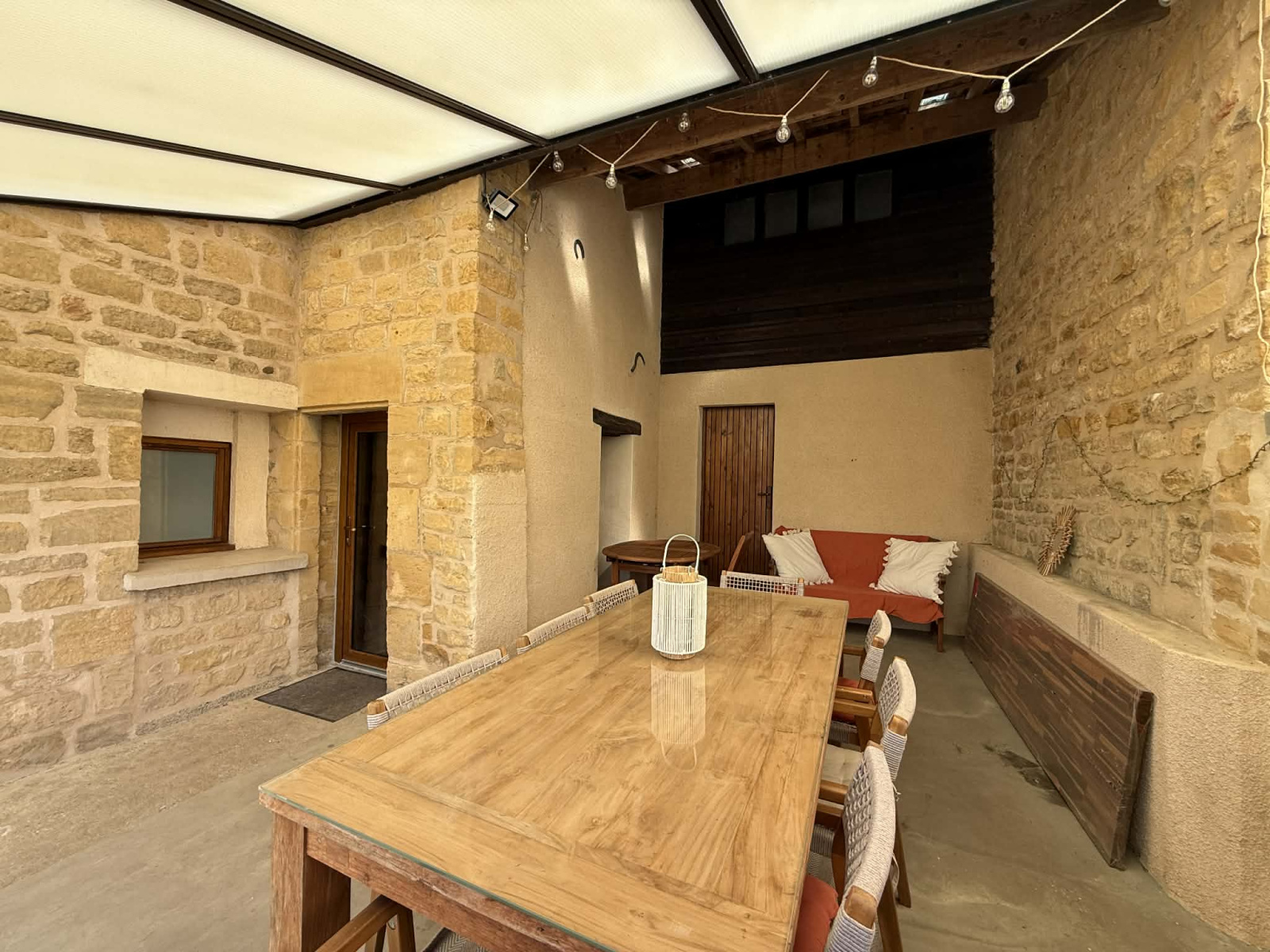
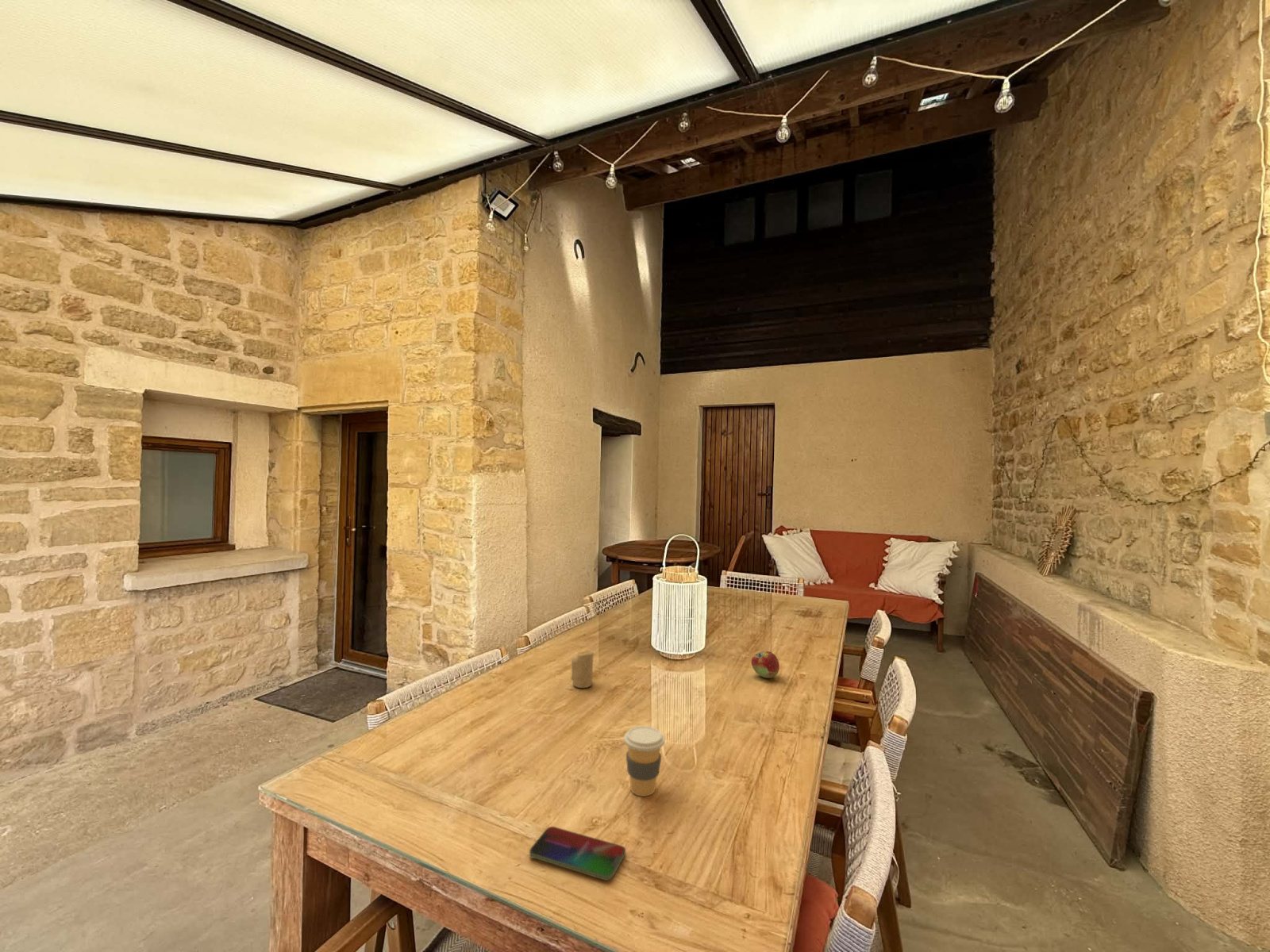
+ smartphone (577, 851)
+ coffee cup (643, 761)
+ candle (582, 667)
+ fruit (765, 664)
